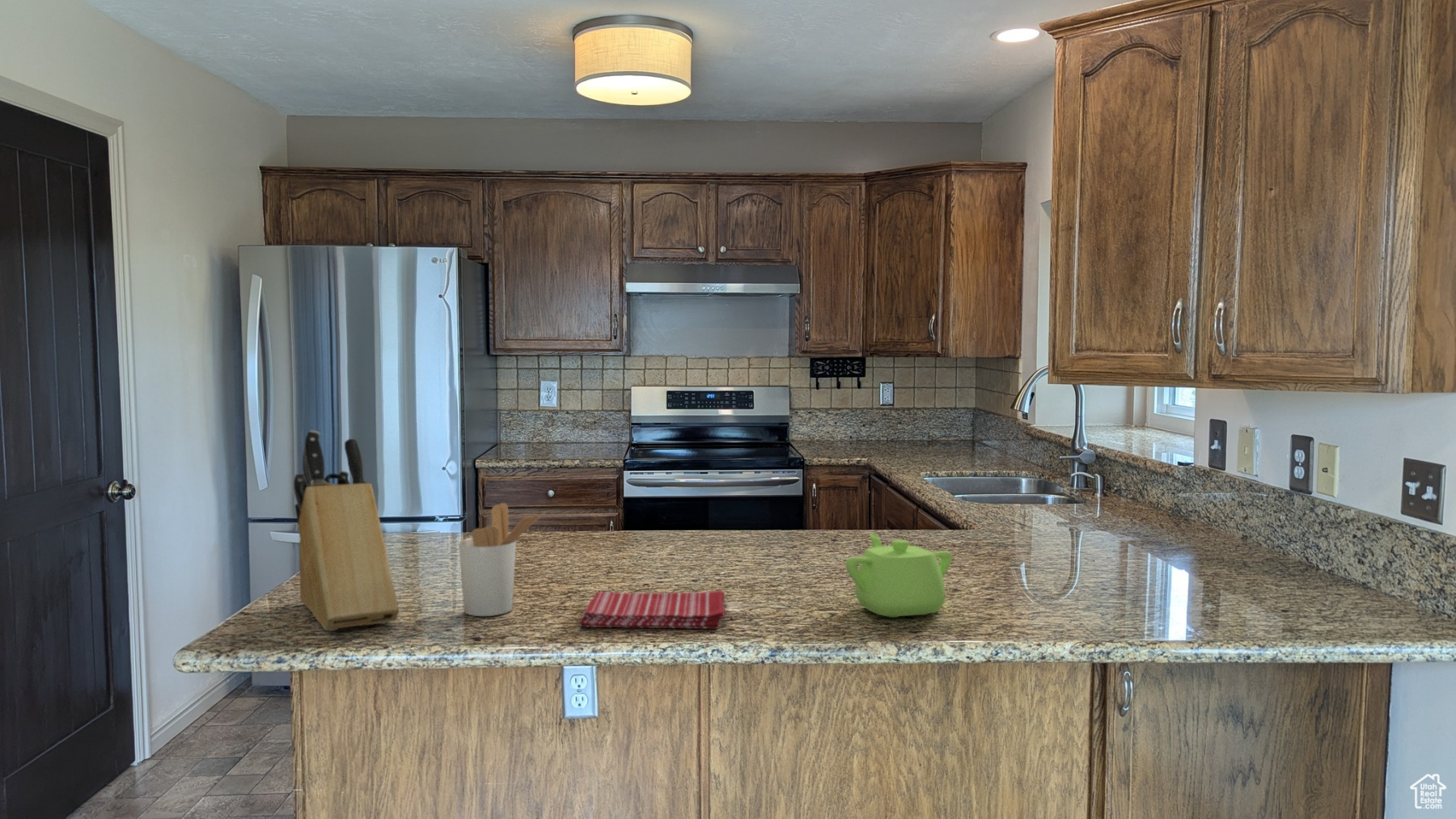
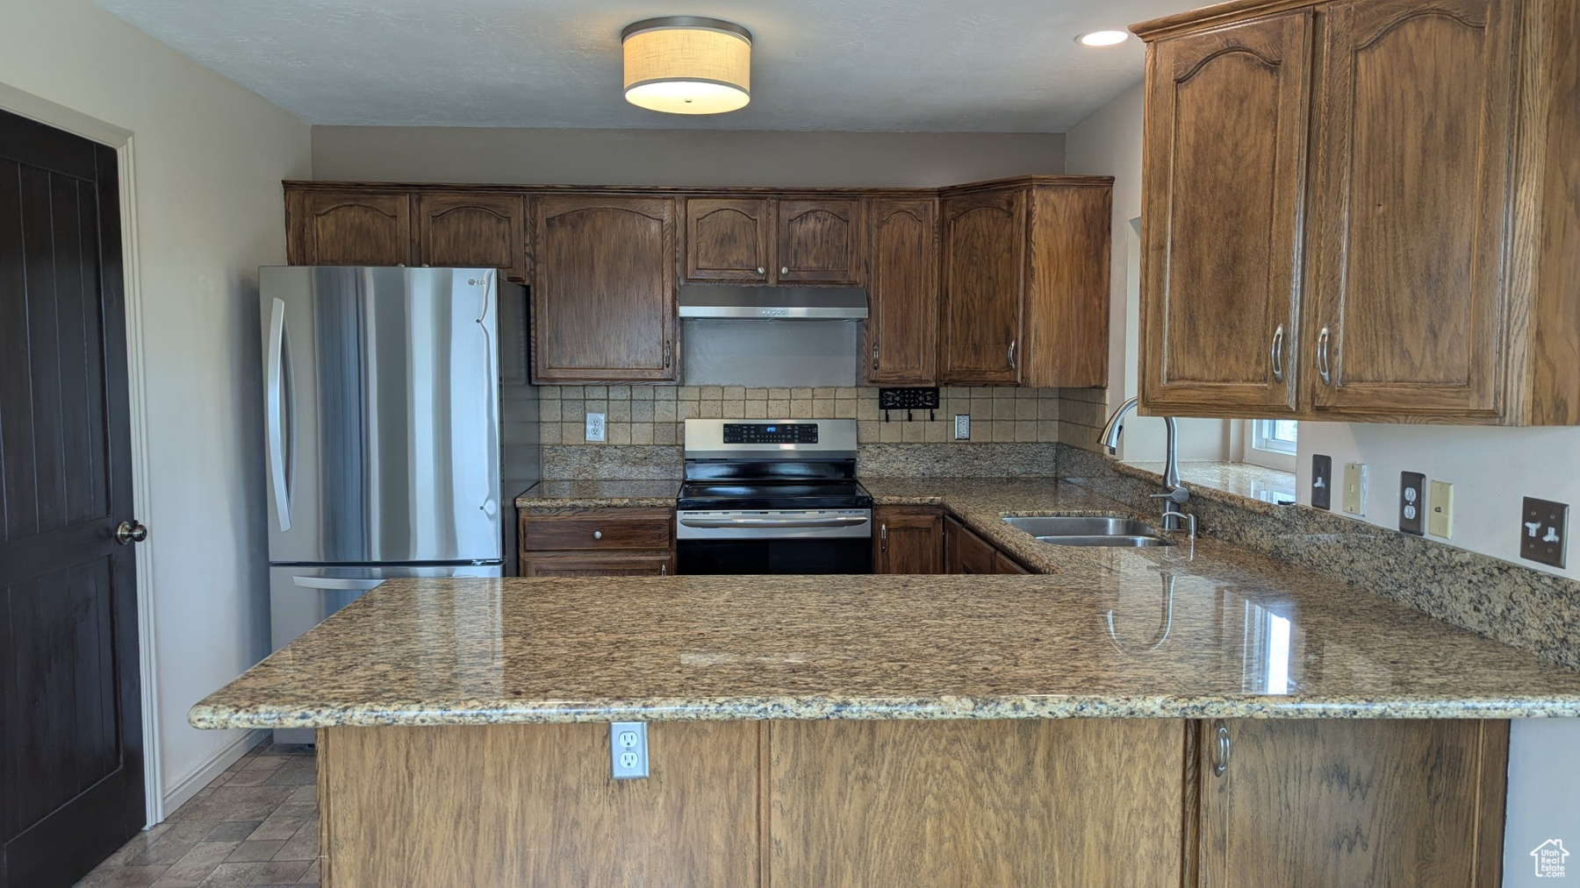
- dish towel (656, 606)
- teapot (893, 572)
- utensil holder (502, 559)
- knife block (340, 521)
